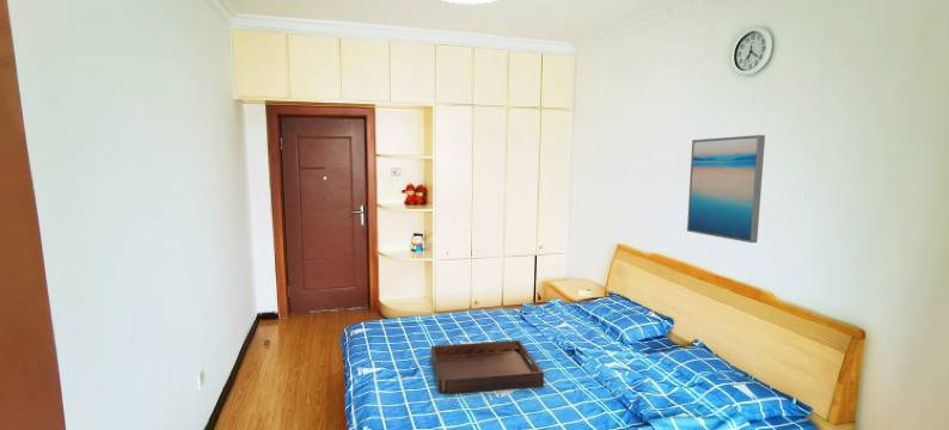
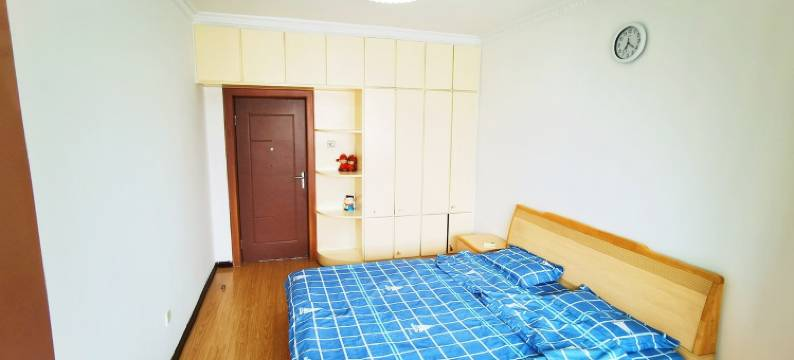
- serving tray (483, 364)
- wall art (722, 188)
